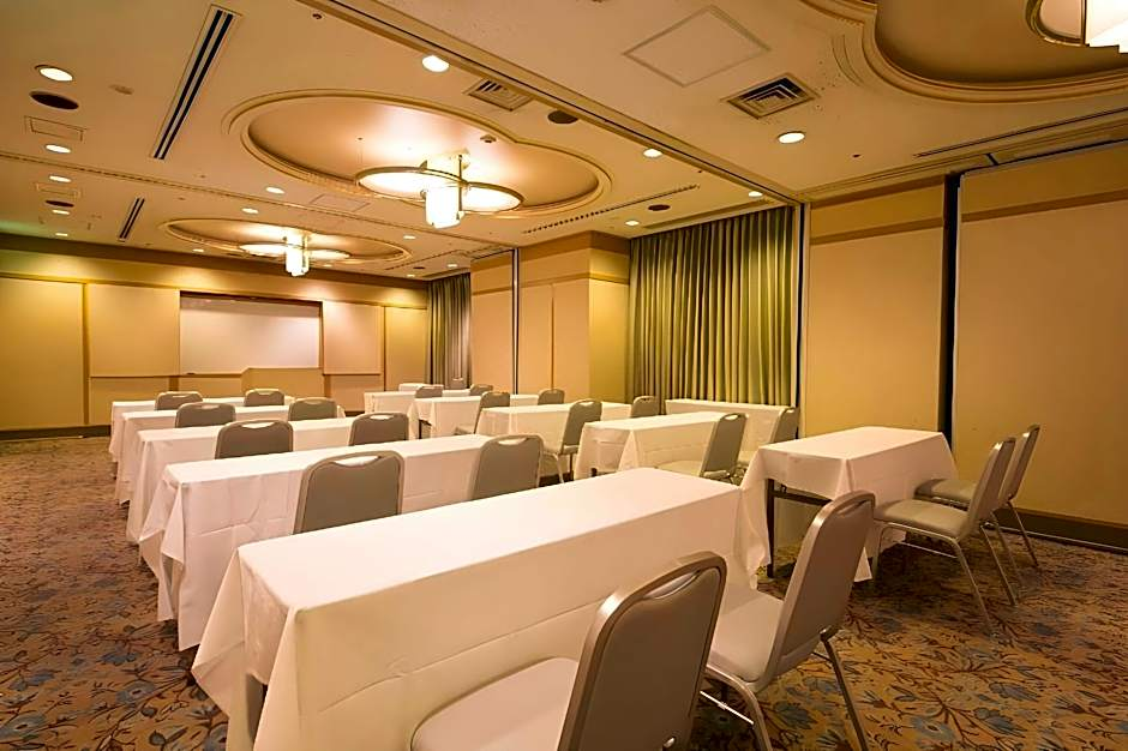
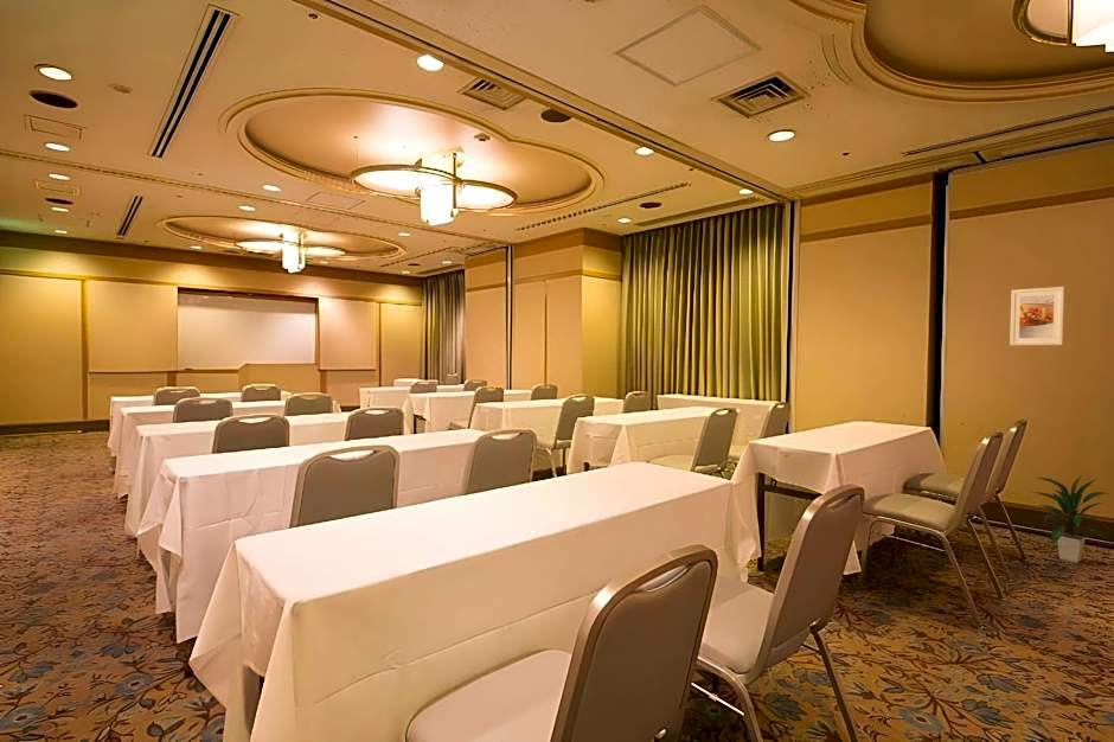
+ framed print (1036, 316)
+ indoor plant (1068, 516)
